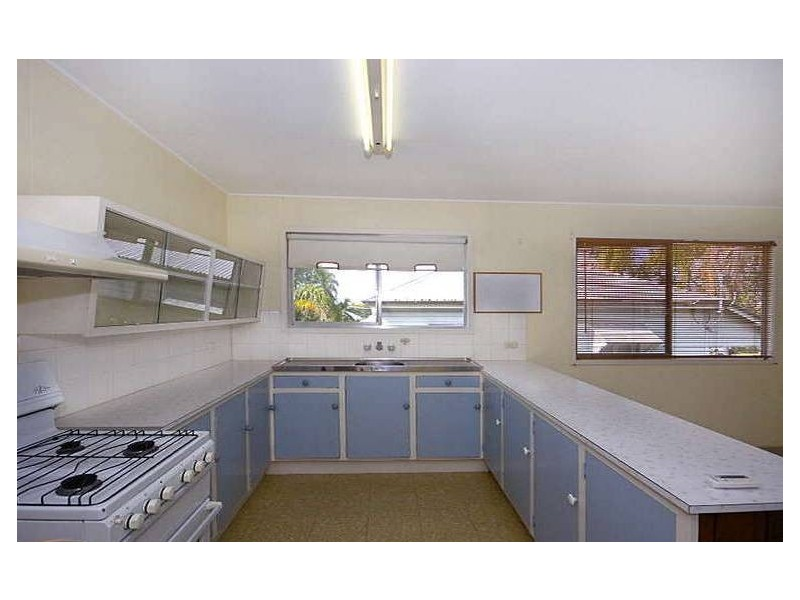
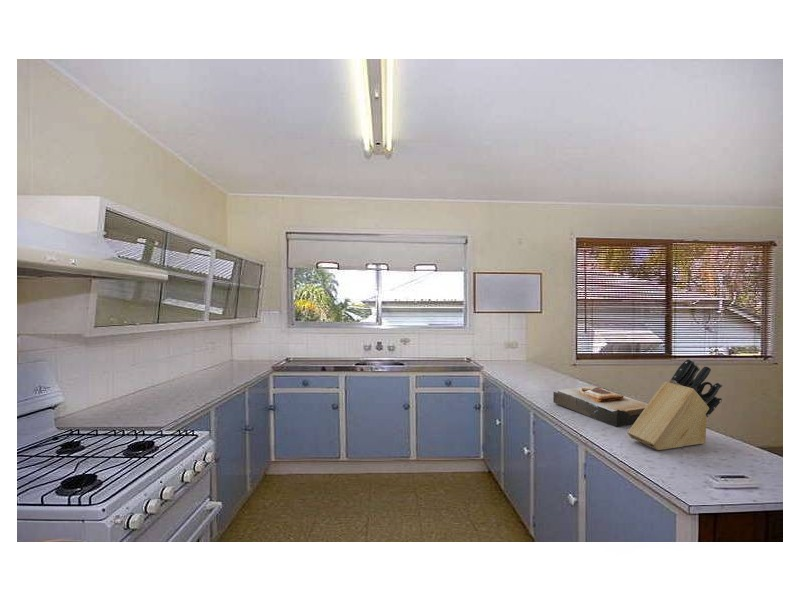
+ toast (603, 401)
+ knife block (675, 401)
